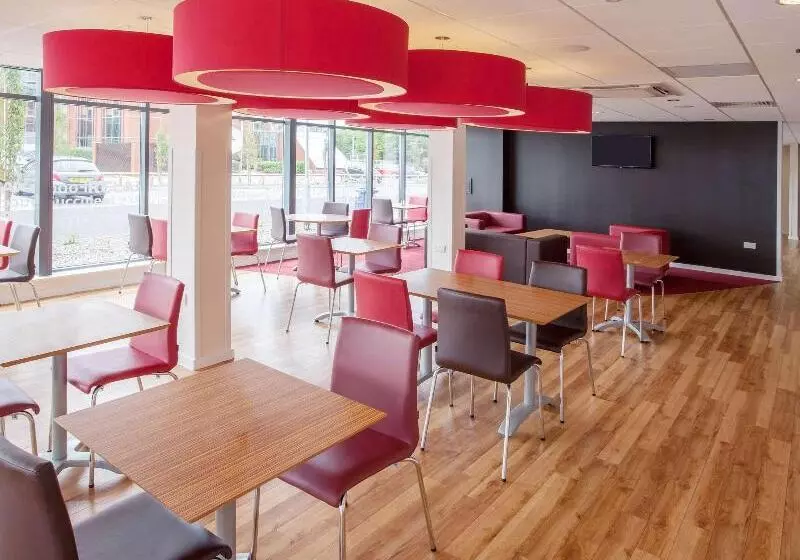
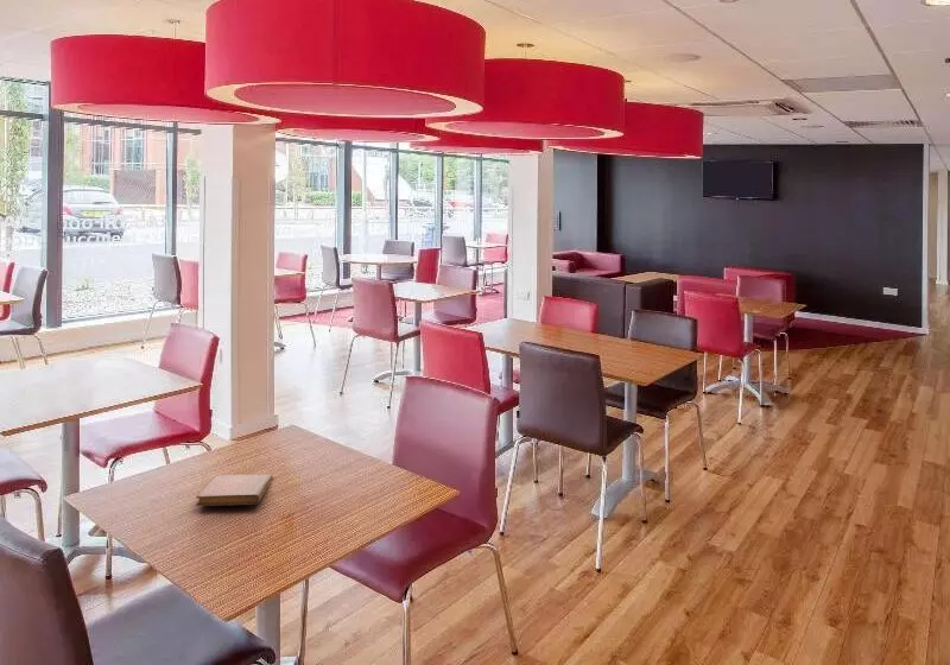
+ notebook (236, 488)
